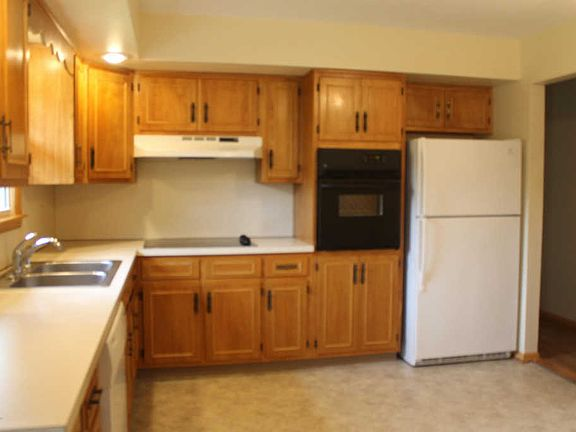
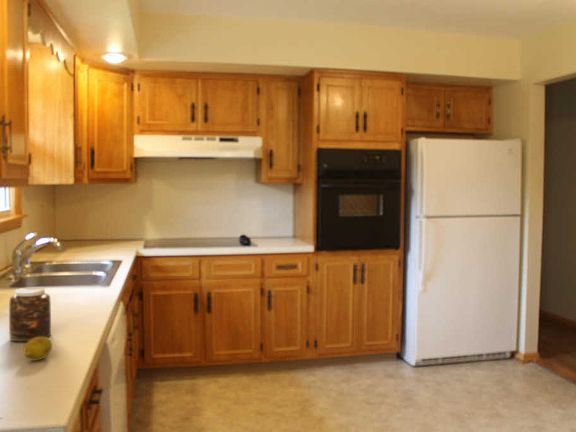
+ jar (30, 313)
+ fruit (37, 348)
